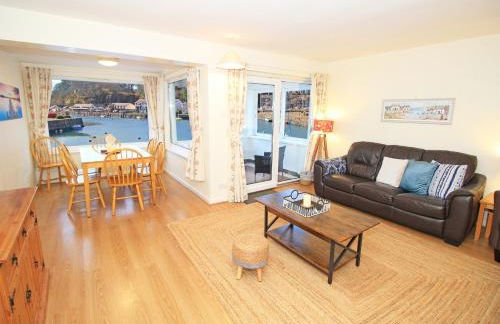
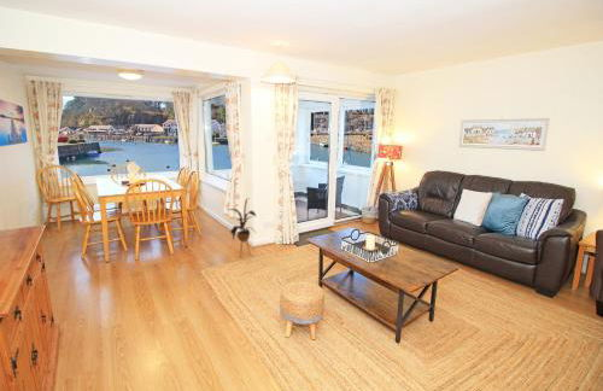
+ house plant (241, 227)
